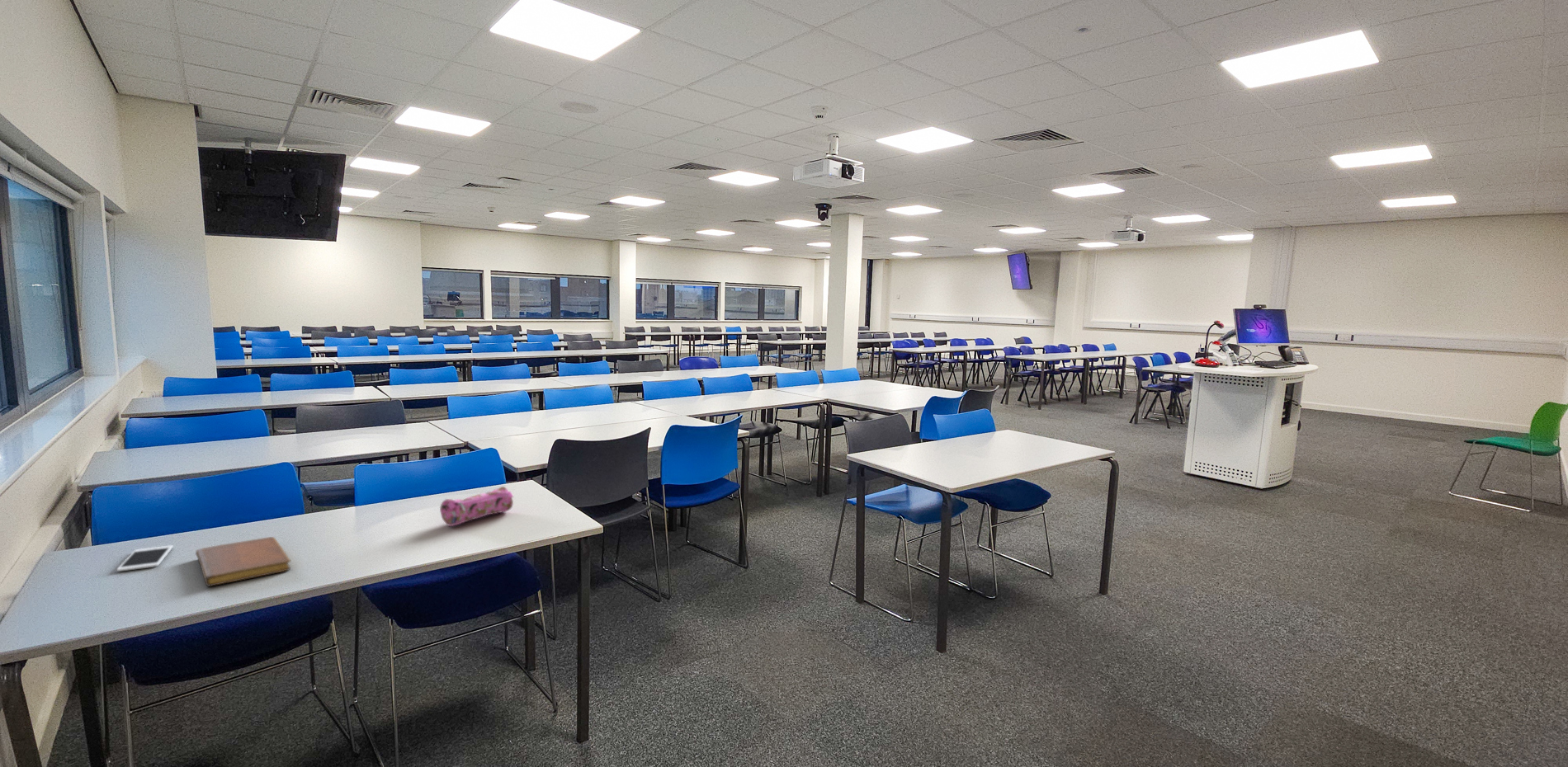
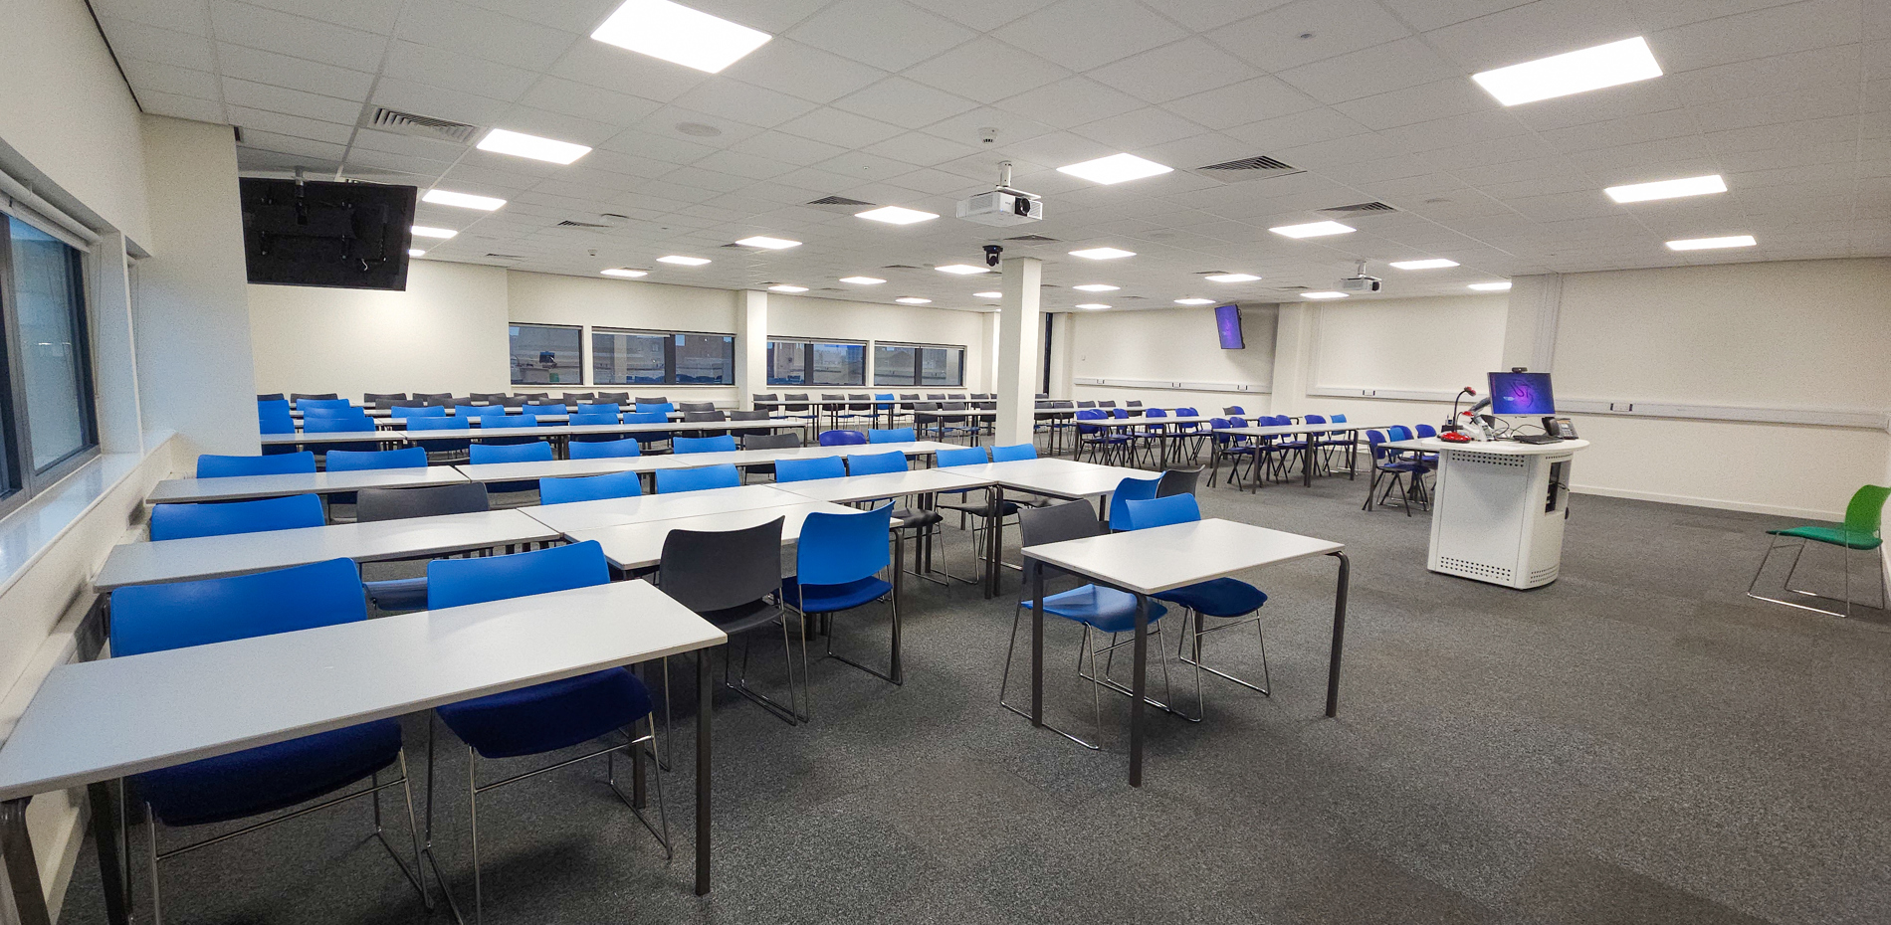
- notebook (243, 559)
- pencil case (478, 506)
- cell phone (146, 558)
